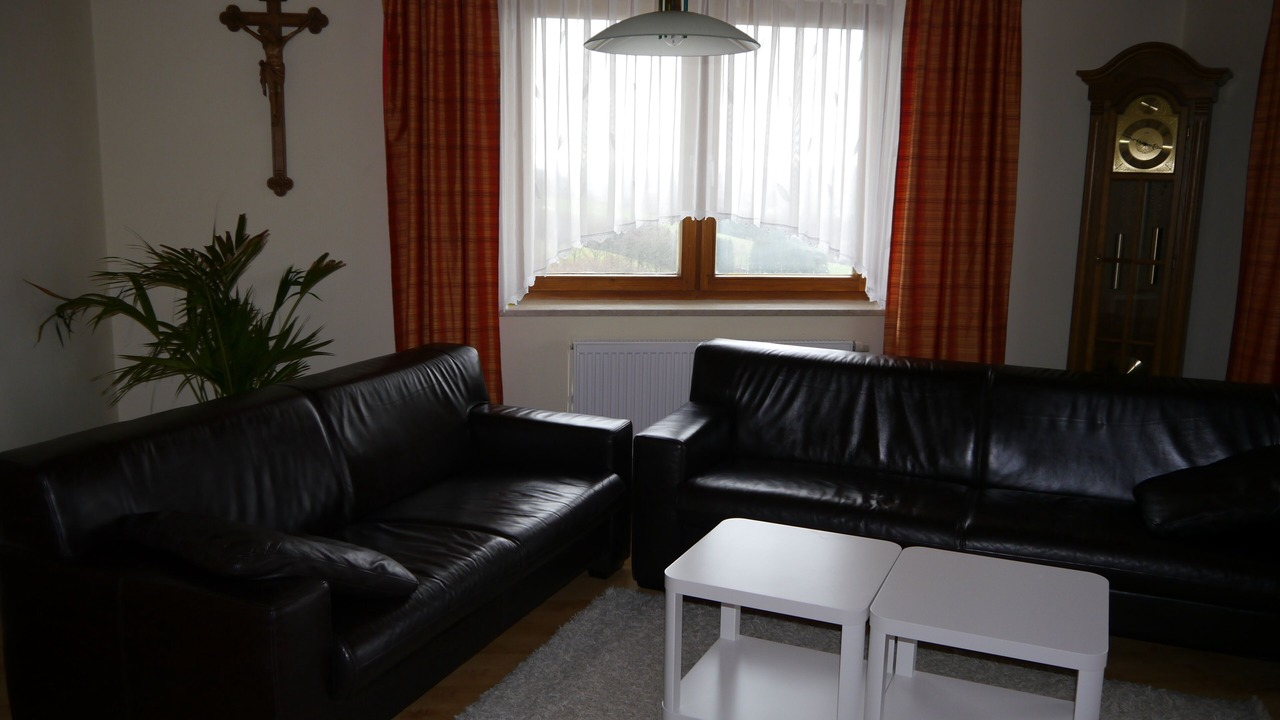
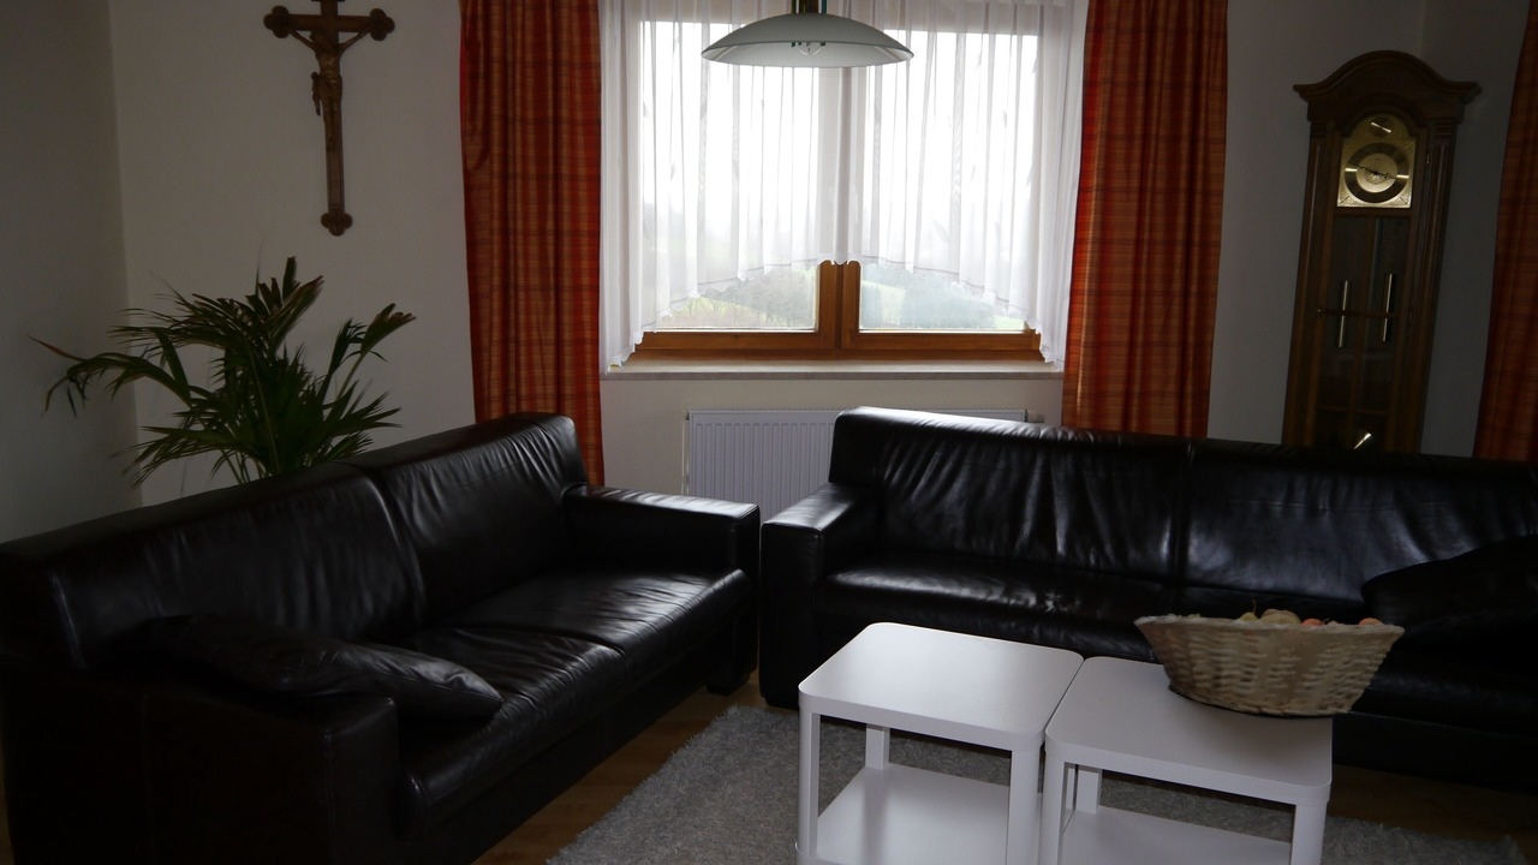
+ fruit basket (1263, 646)
